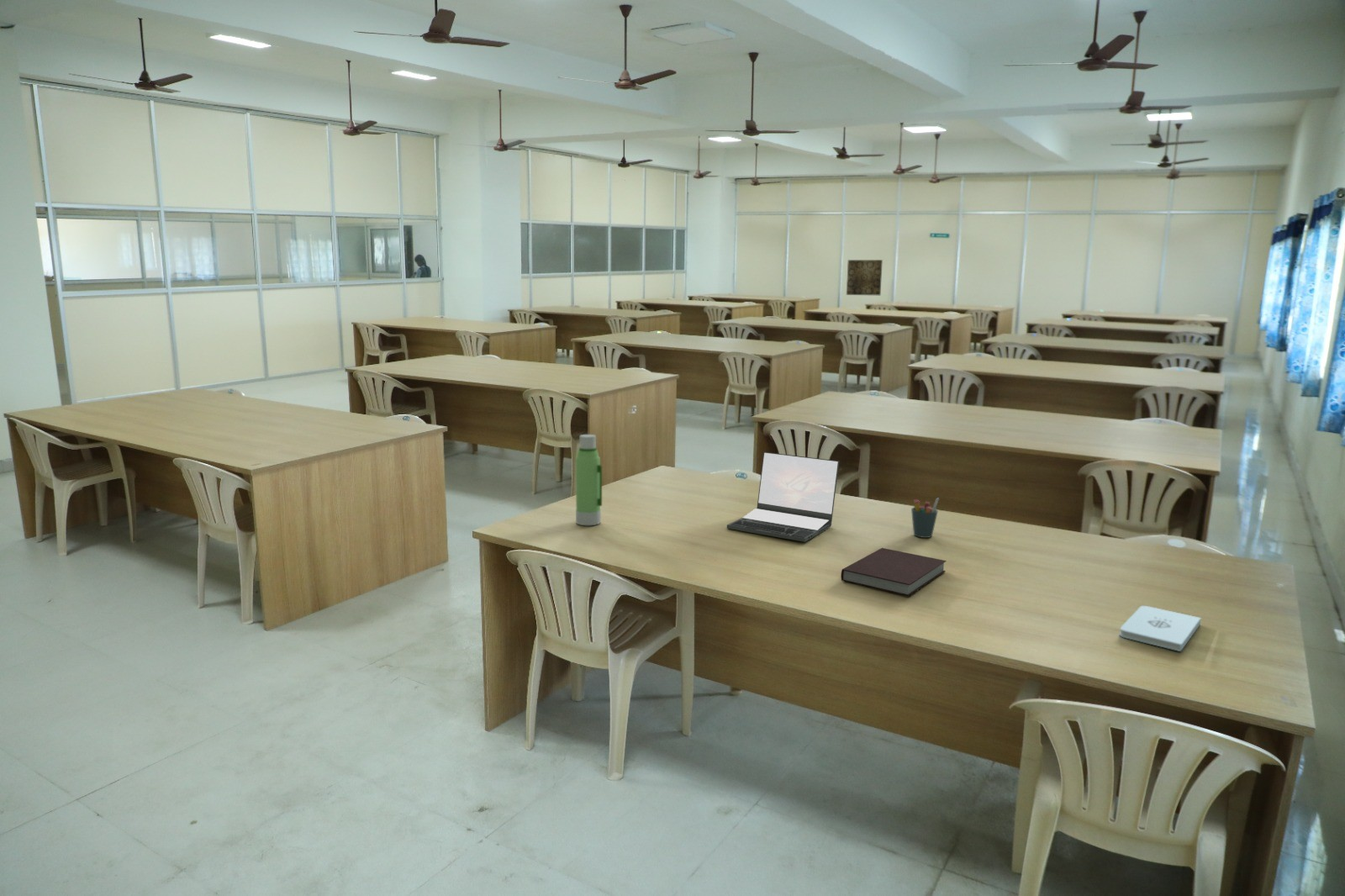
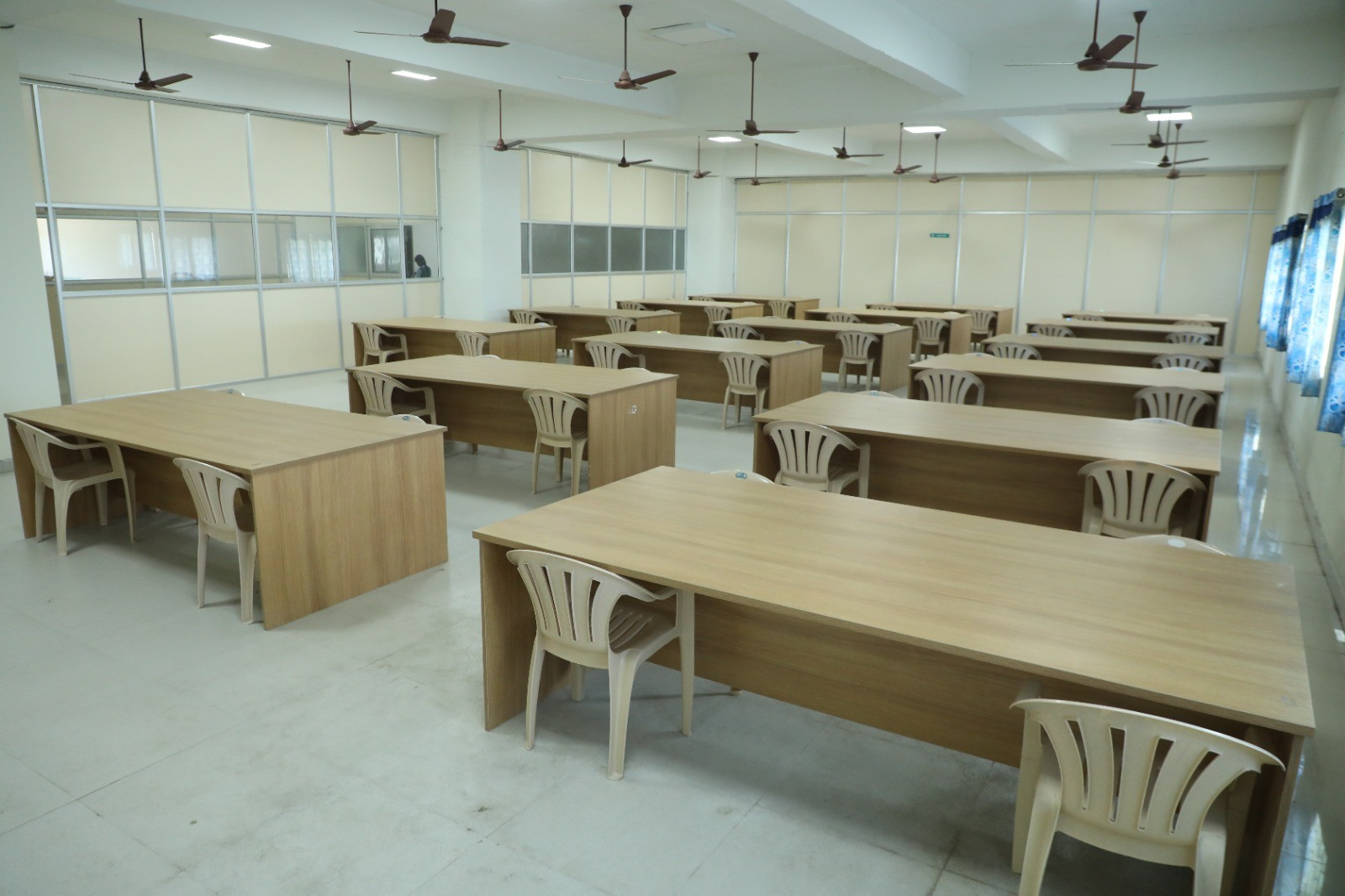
- pen holder (924, 515)
- notebook (894, 570)
- laptop (783, 494)
- wall art (863, 277)
- water bottle (588, 479)
- notepad (1160, 626)
